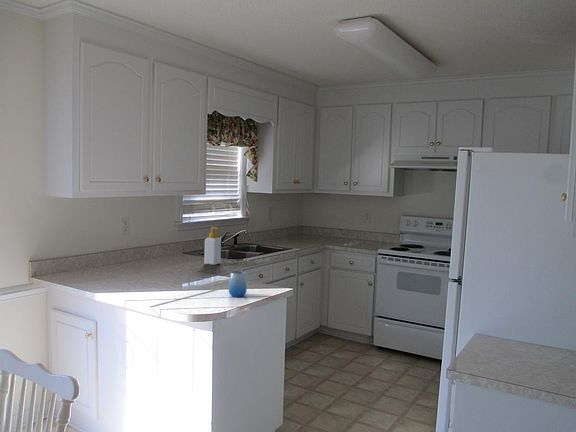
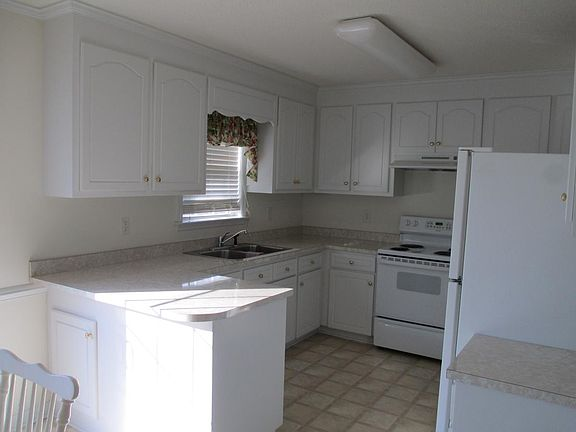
- cup (237, 283)
- soap bottle (212, 245)
